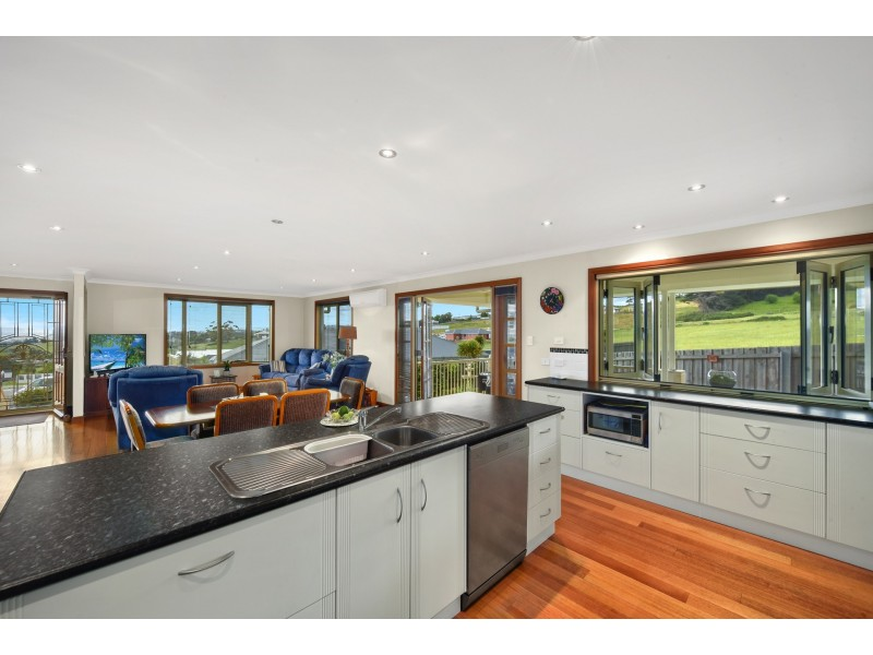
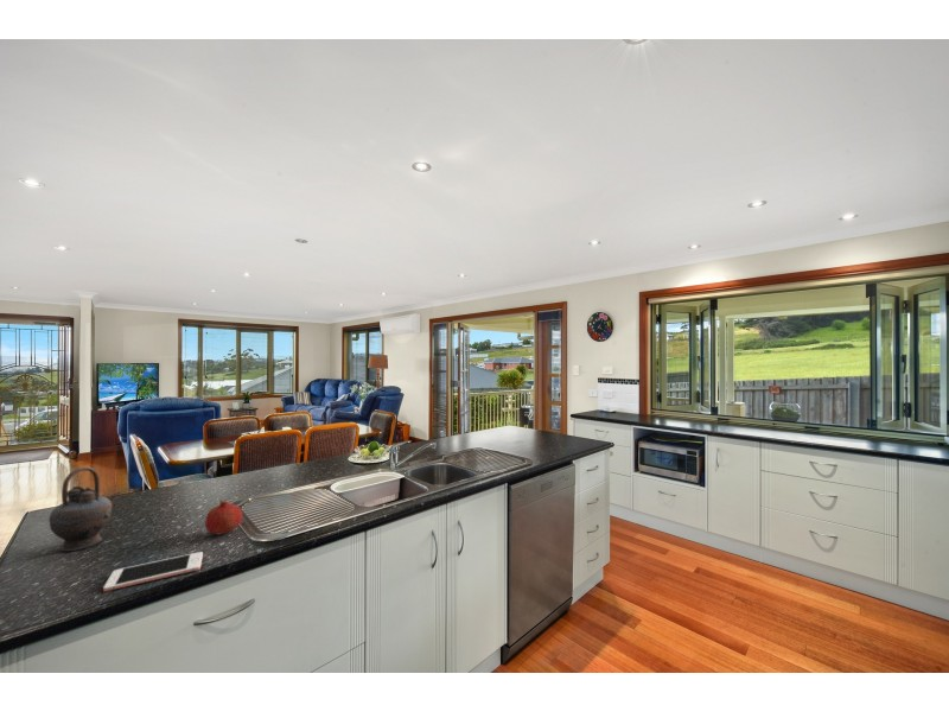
+ fruit (223, 515)
+ cell phone (157, 570)
+ teapot (88, 504)
